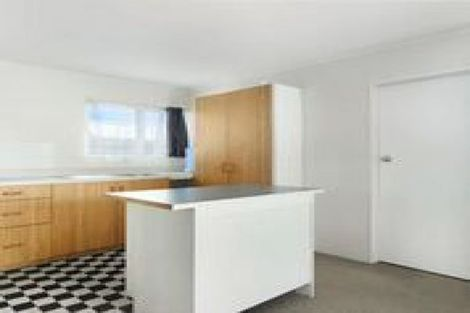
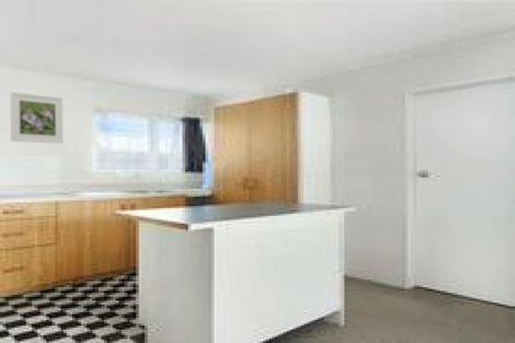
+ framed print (37, 118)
